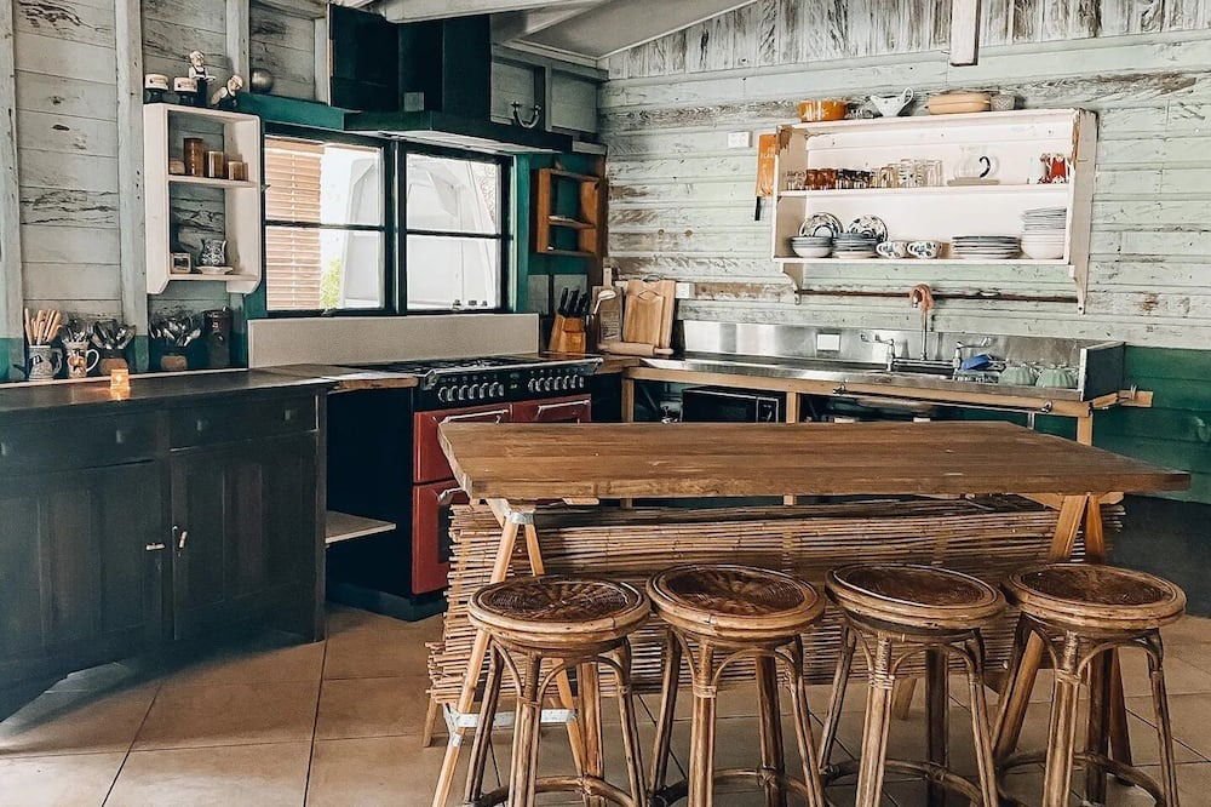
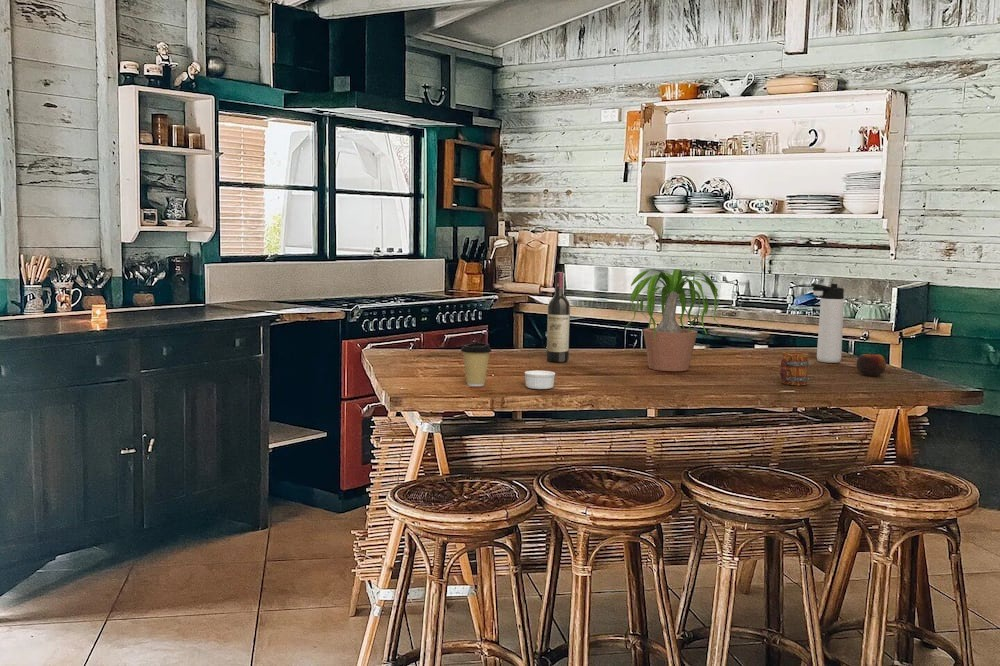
+ wine bottle (558, 316)
+ apple (871, 363)
+ ramekin (539, 379)
+ thermos bottle (825, 322)
+ coffee cup (475, 364)
+ mug (792, 367)
+ potted plant (680, 318)
